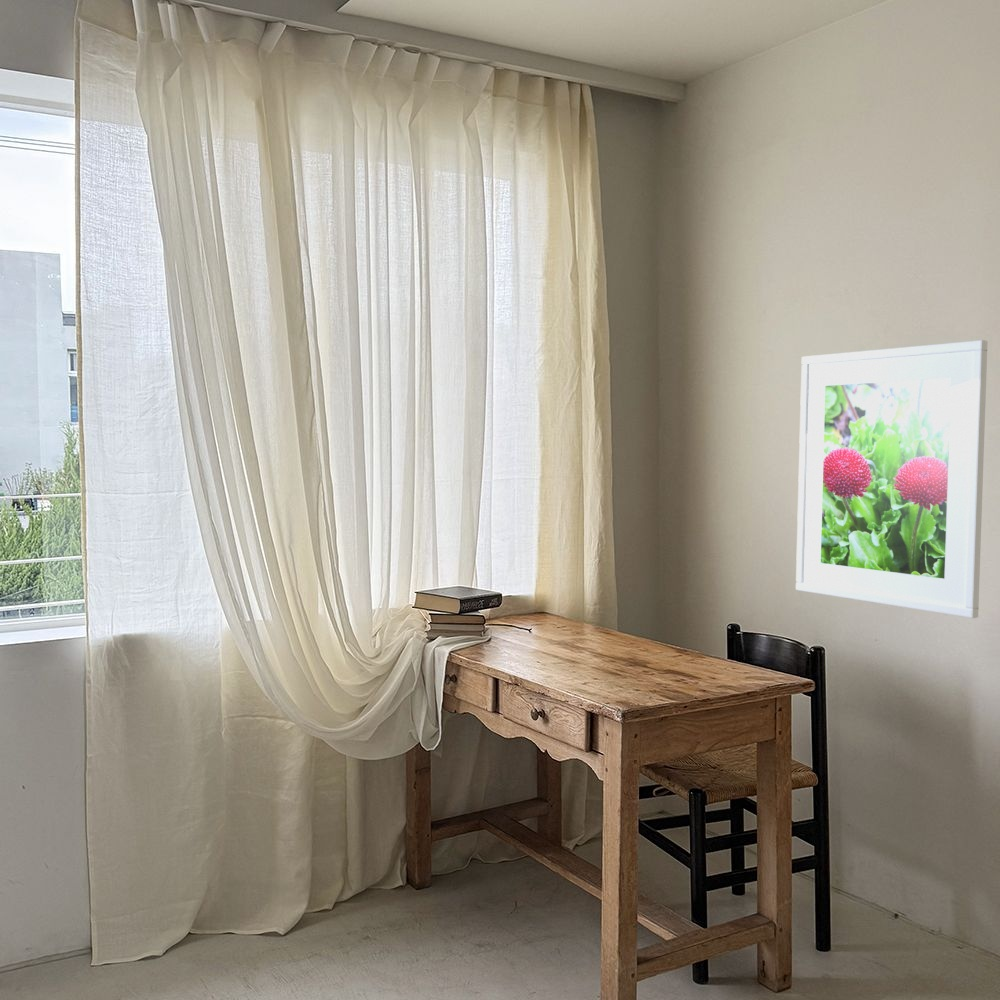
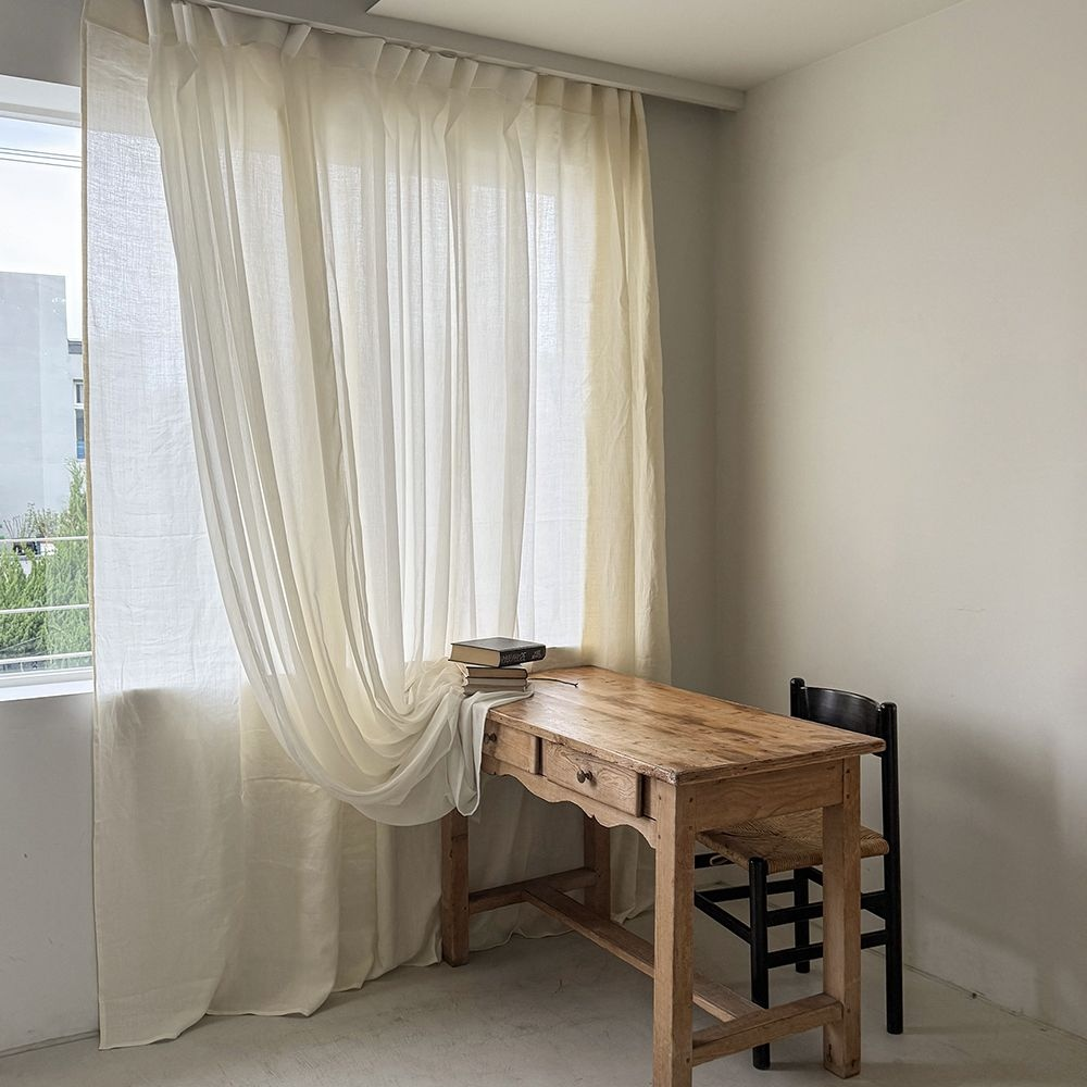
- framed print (882, 476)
